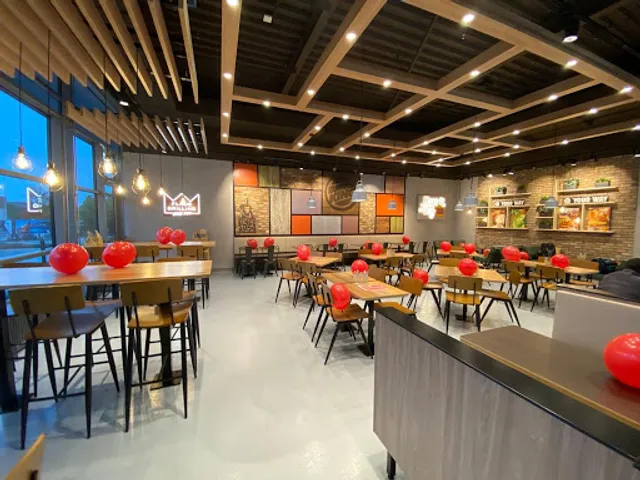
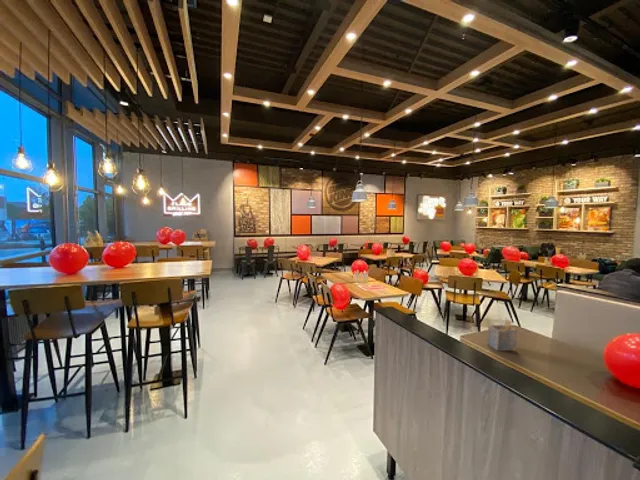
+ napkin holder (502, 333)
